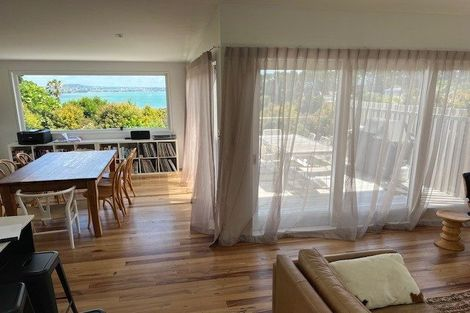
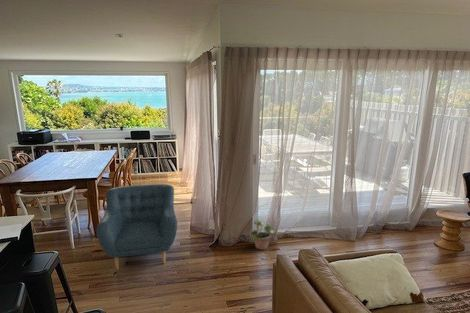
+ armchair (140, 225)
+ potted plant (261, 232)
